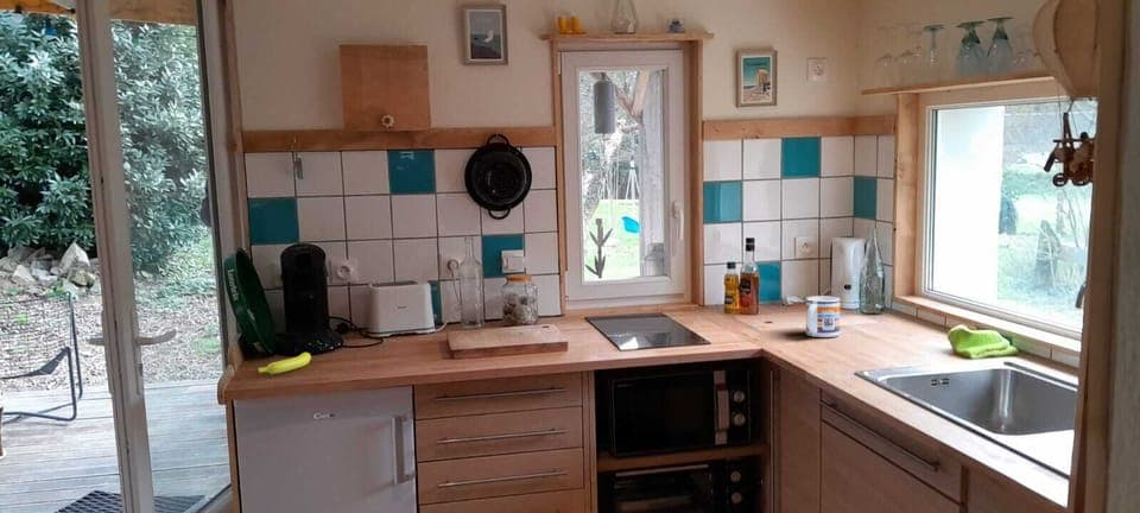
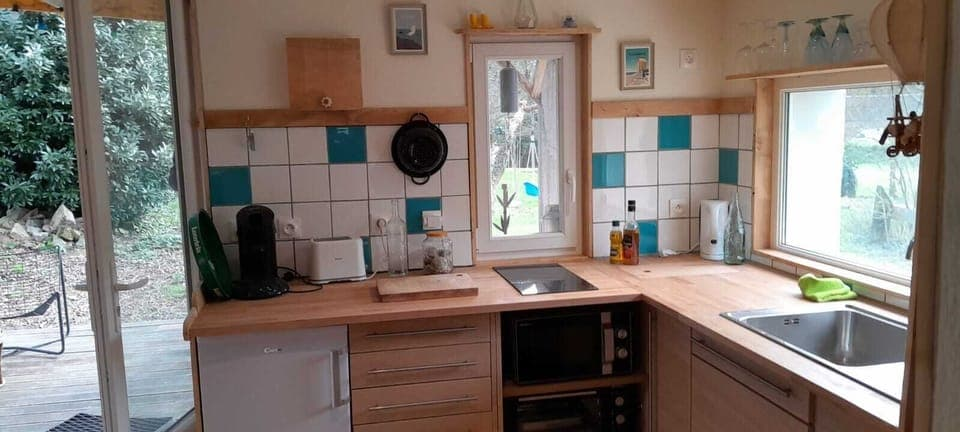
- banana (289, 363)
- mug (819, 316)
